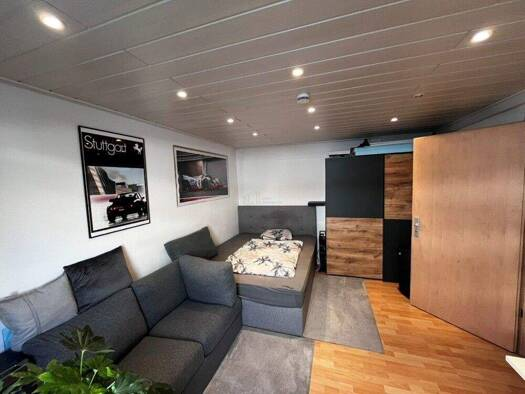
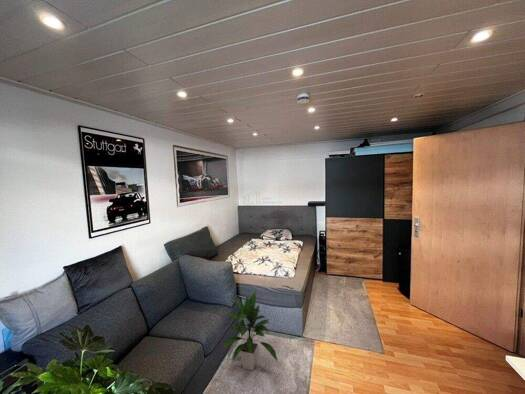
+ indoor plant (249, 333)
